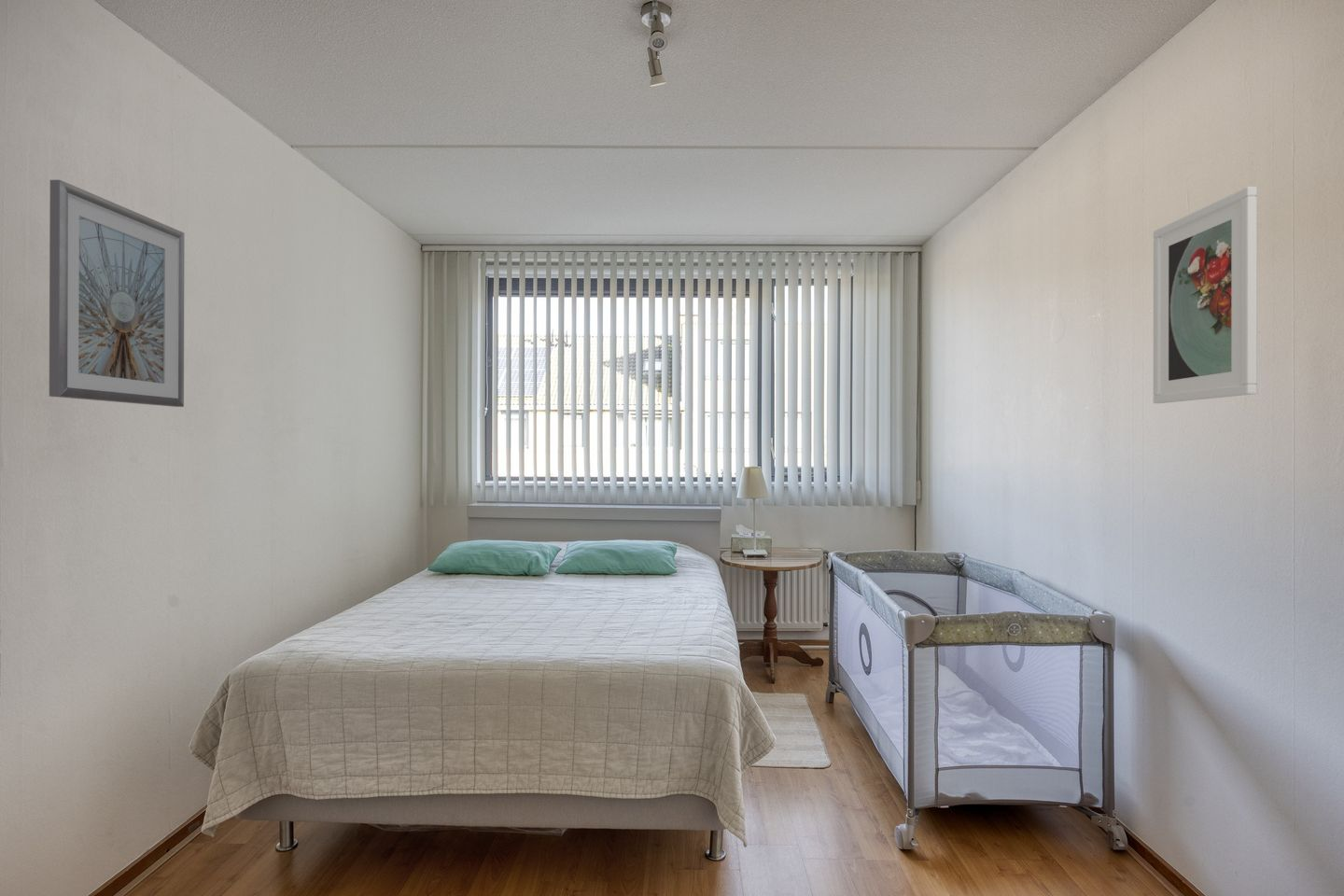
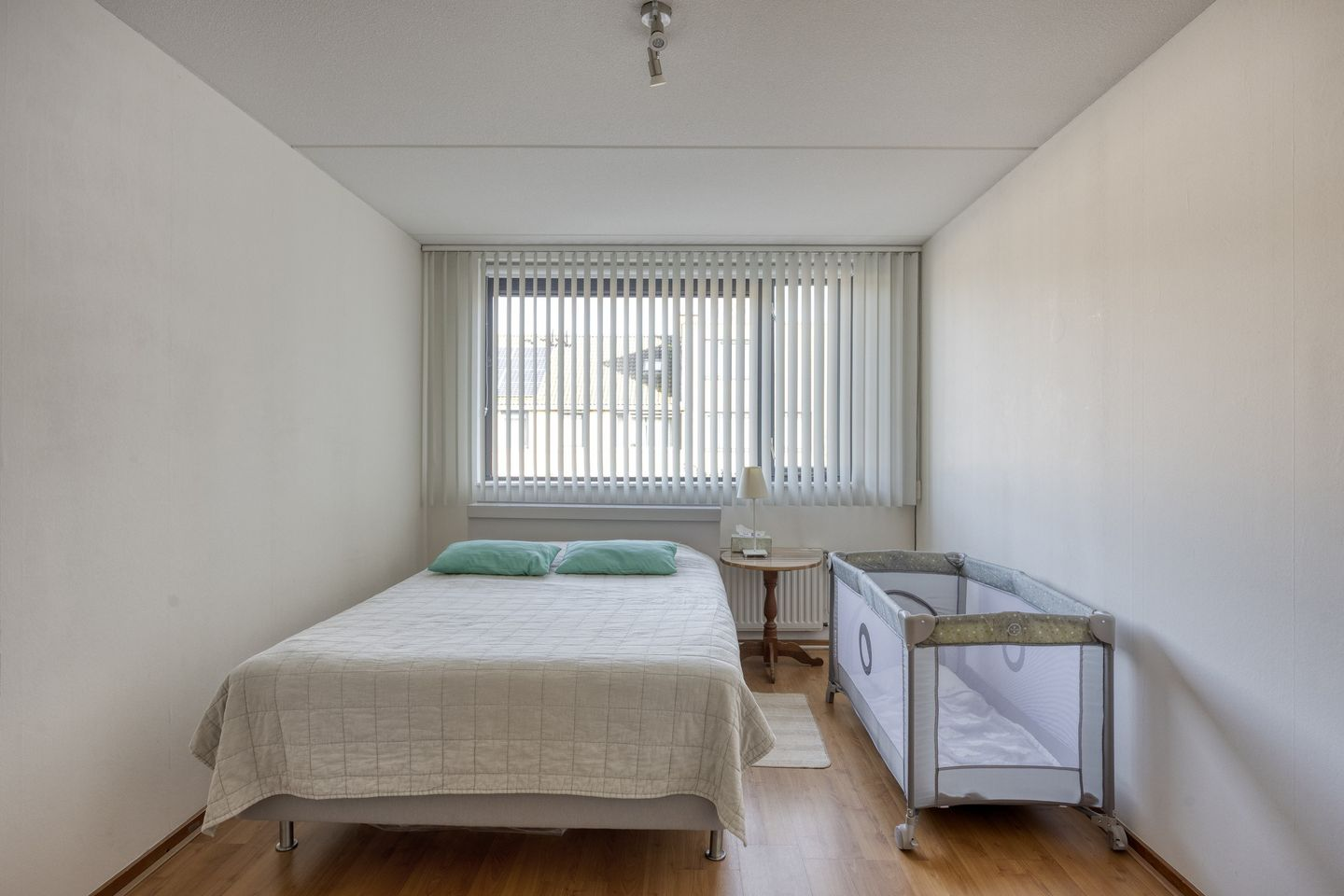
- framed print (1199, 304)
- picture frame (124, 305)
